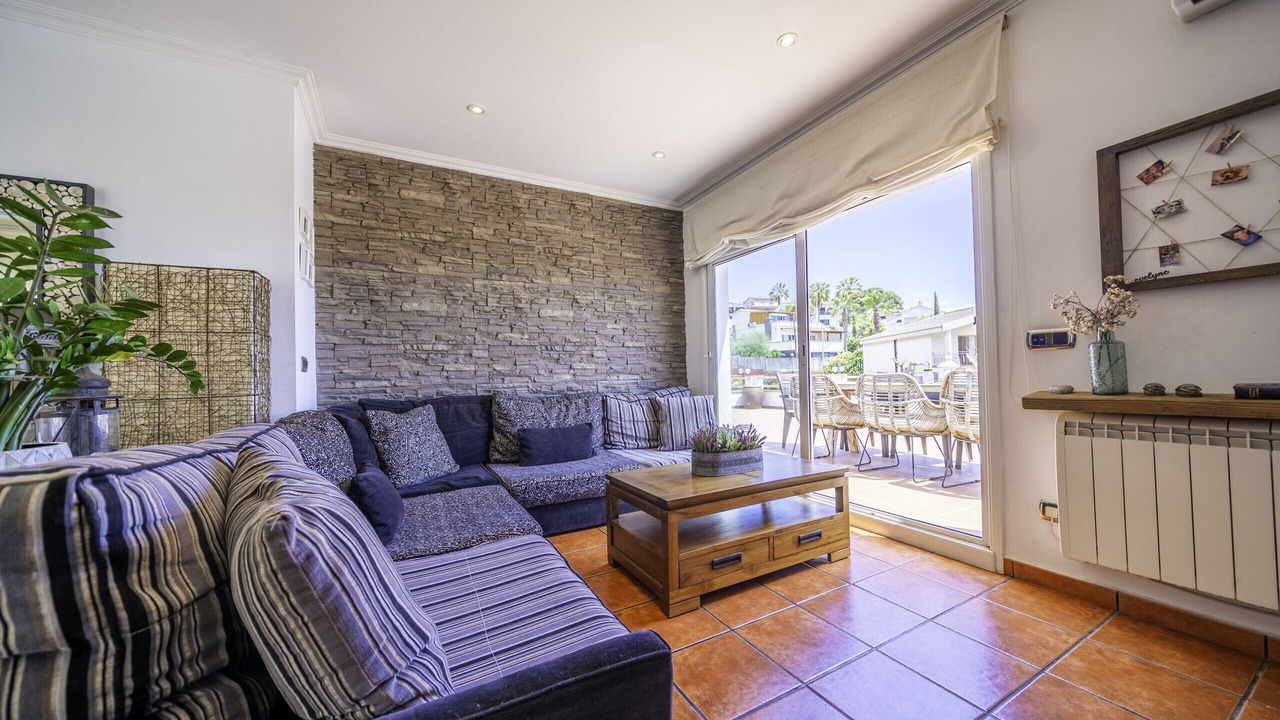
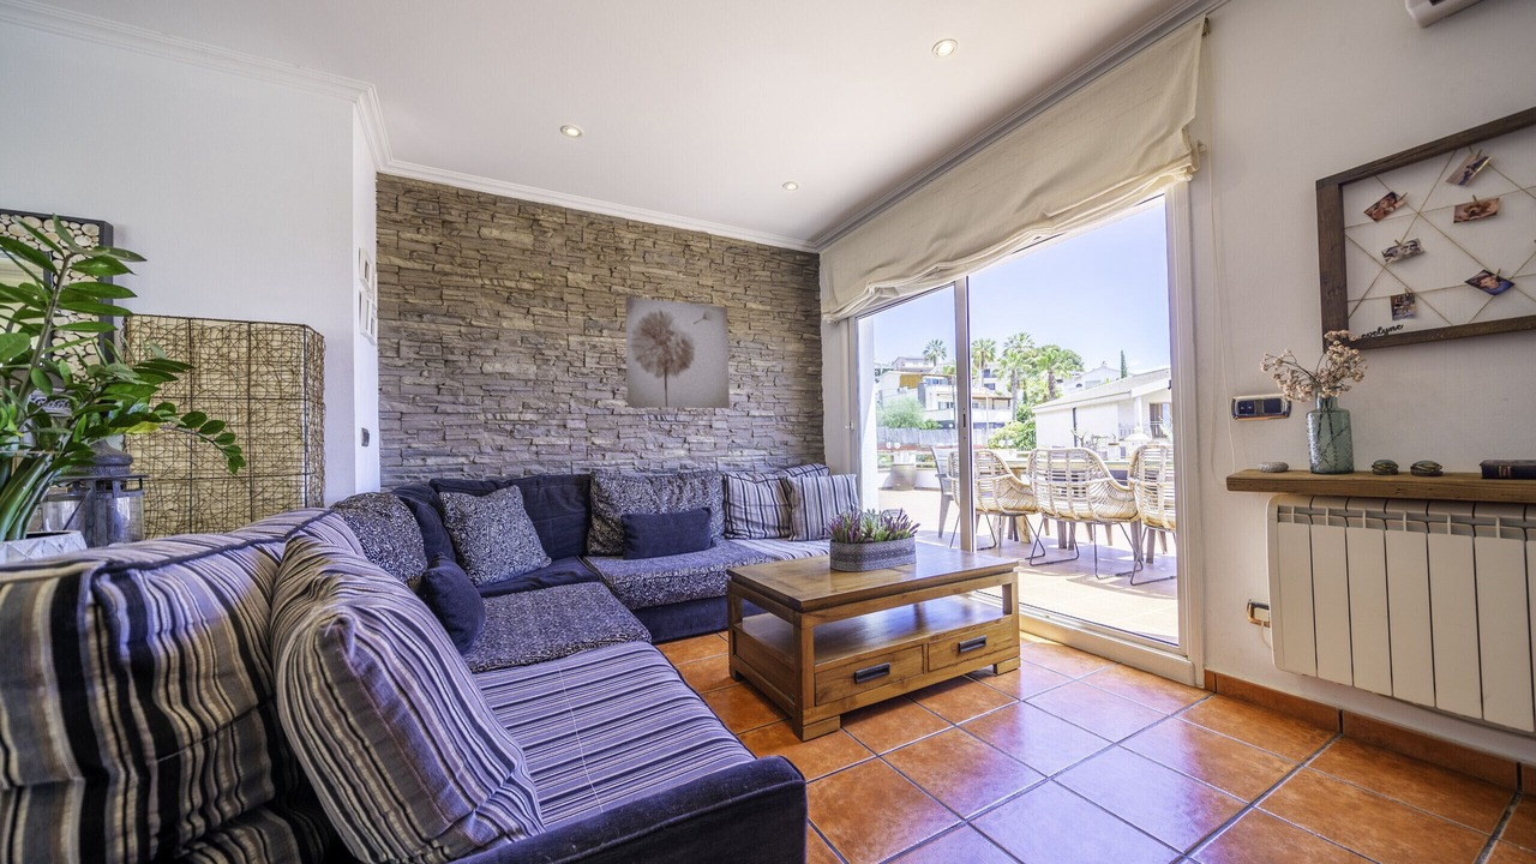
+ wall art (679, 354)
